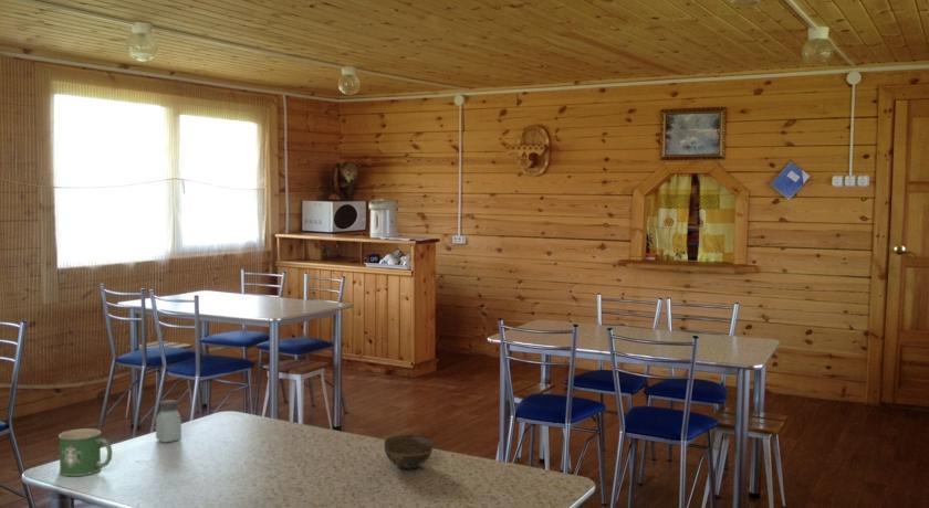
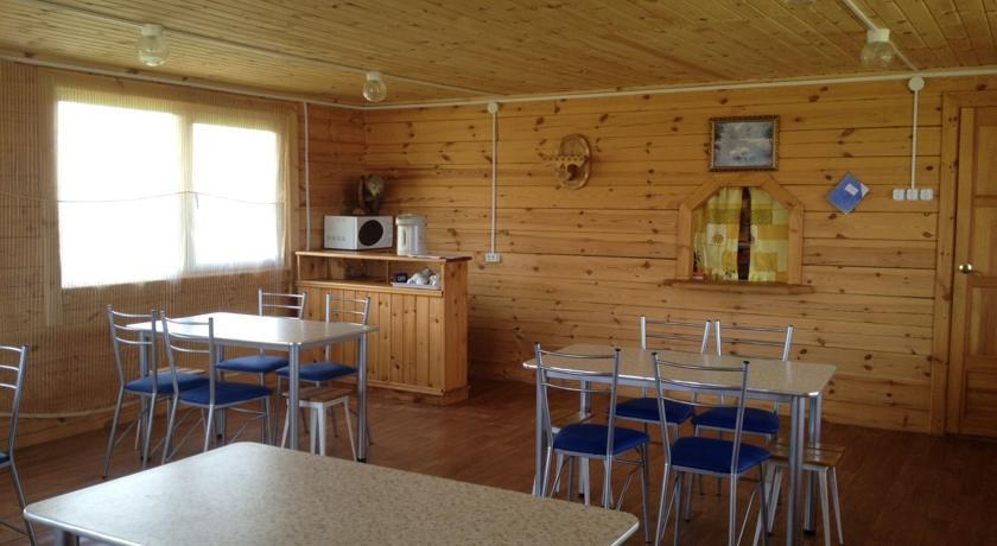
- saltshaker (168, 420)
- mug (86, 452)
- cup (409, 452)
